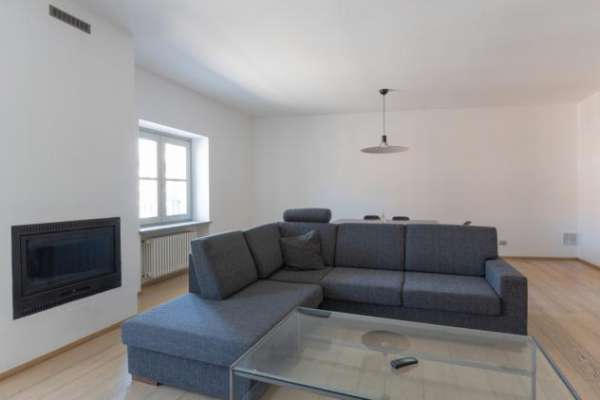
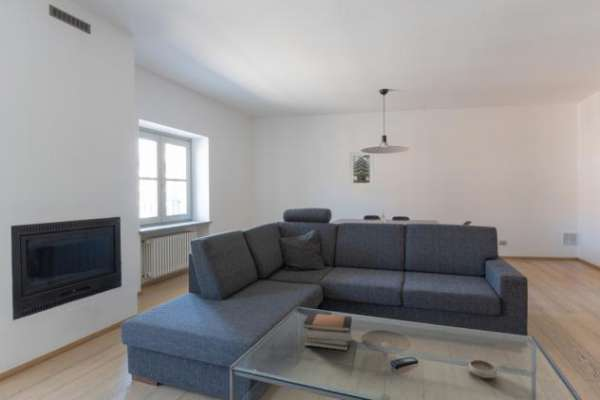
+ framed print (361, 169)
+ bowl (482, 370)
+ book stack (328, 331)
